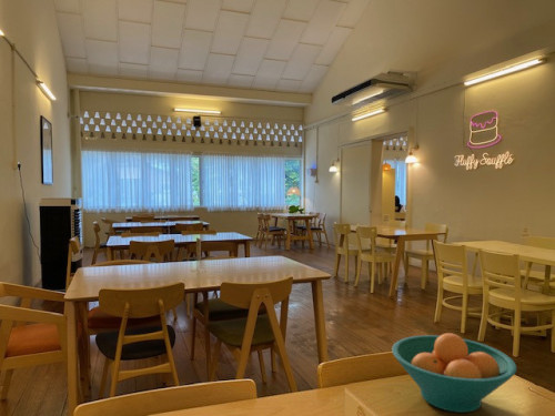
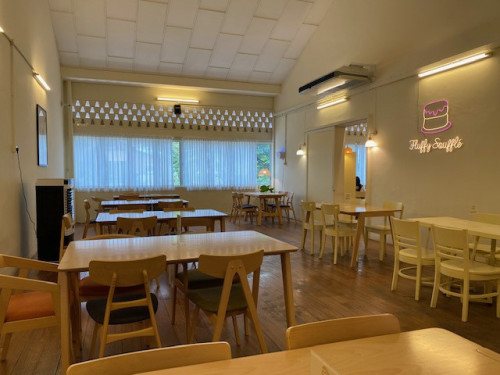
- fruit bowl (450, 366)
